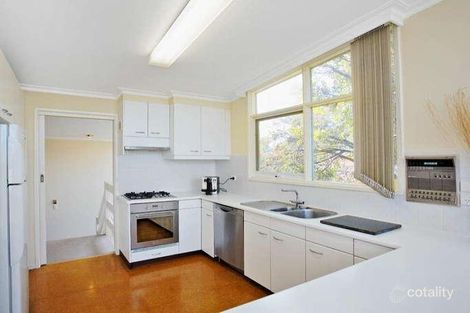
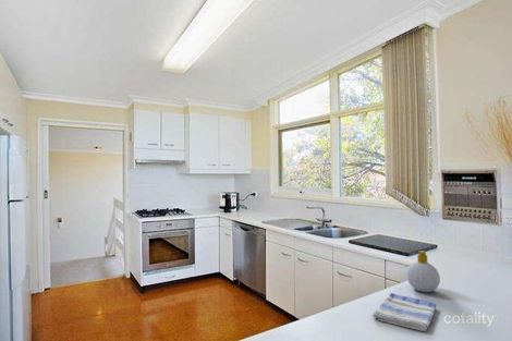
+ soap bottle (423, 270)
+ dish towel (405, 309)
